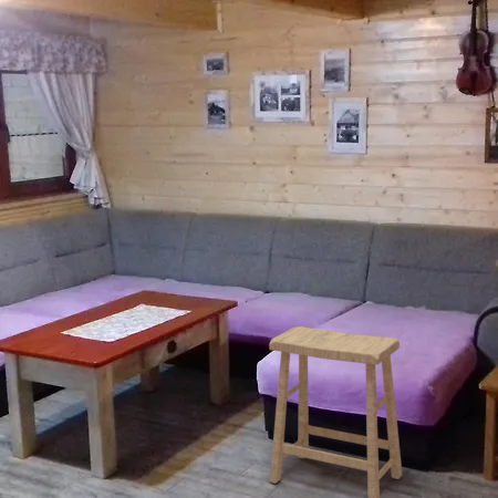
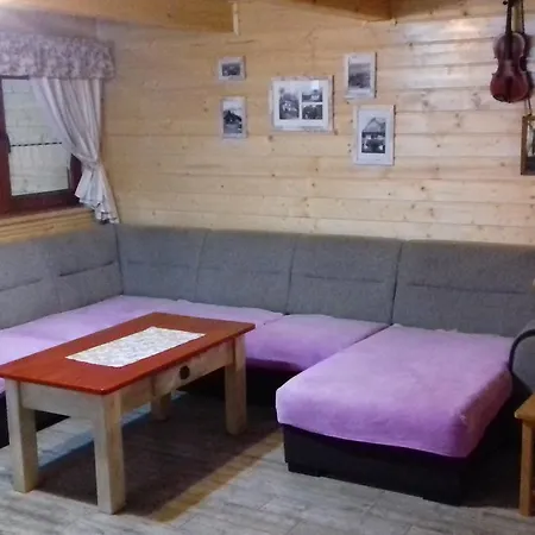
- stool (331, 429)
